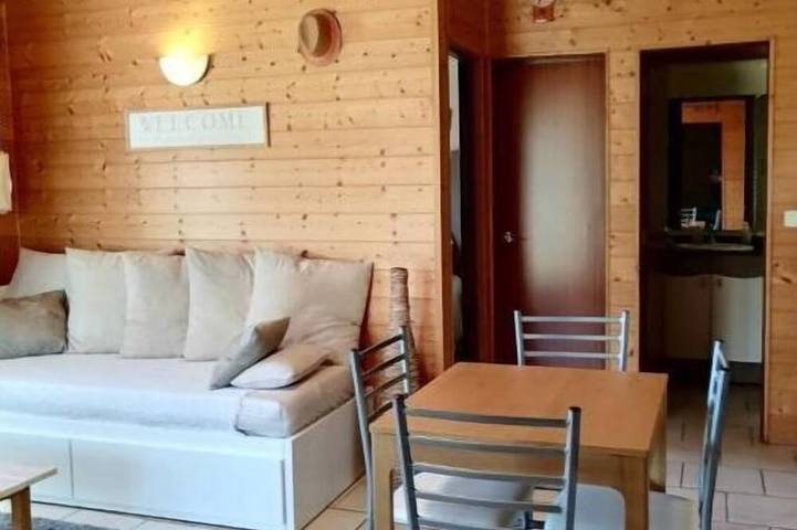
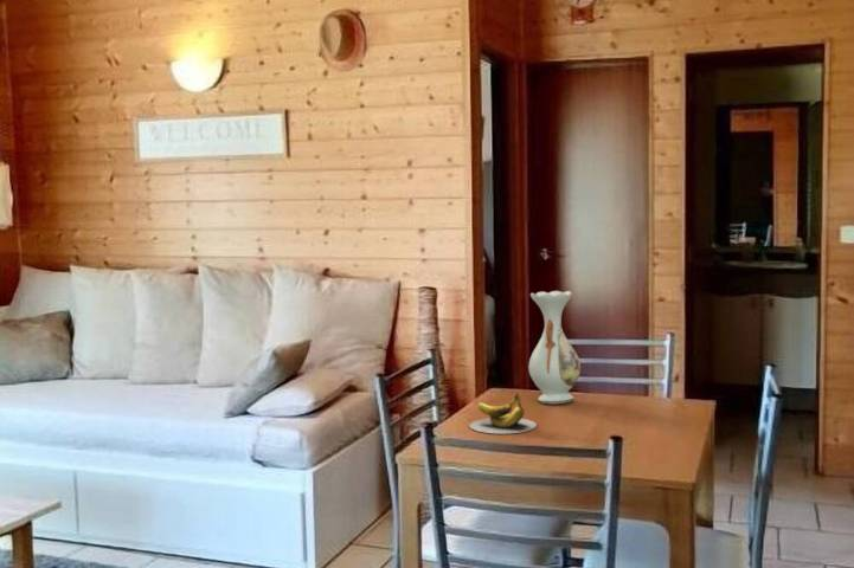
+ banana (502, 408)
+ vase (553, 347)
